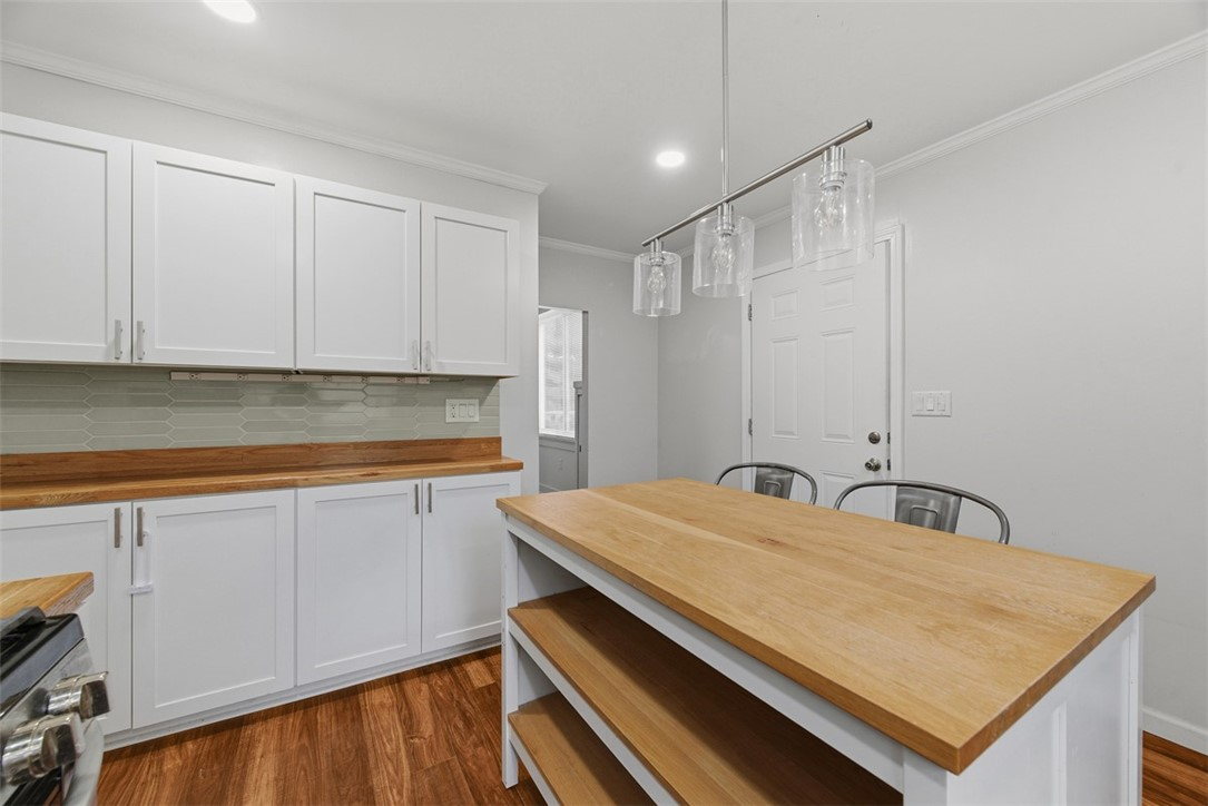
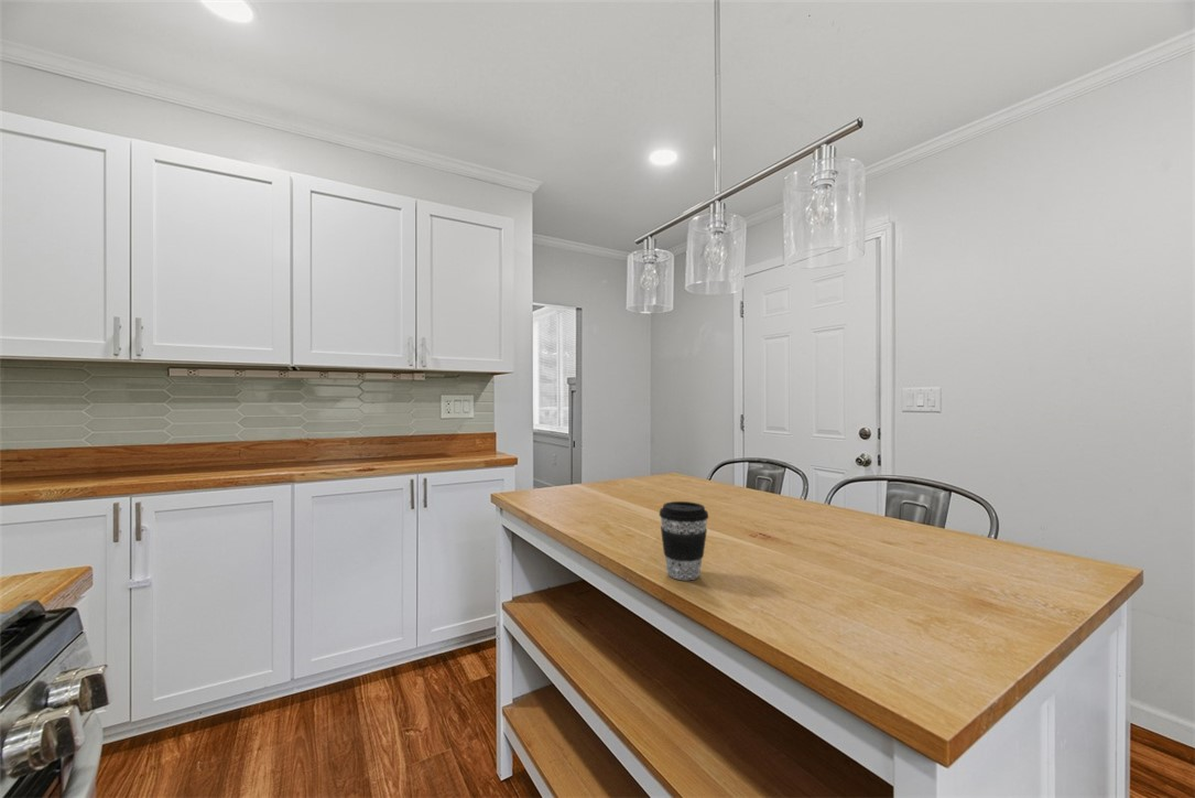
+ coffee cup (683, 539)
